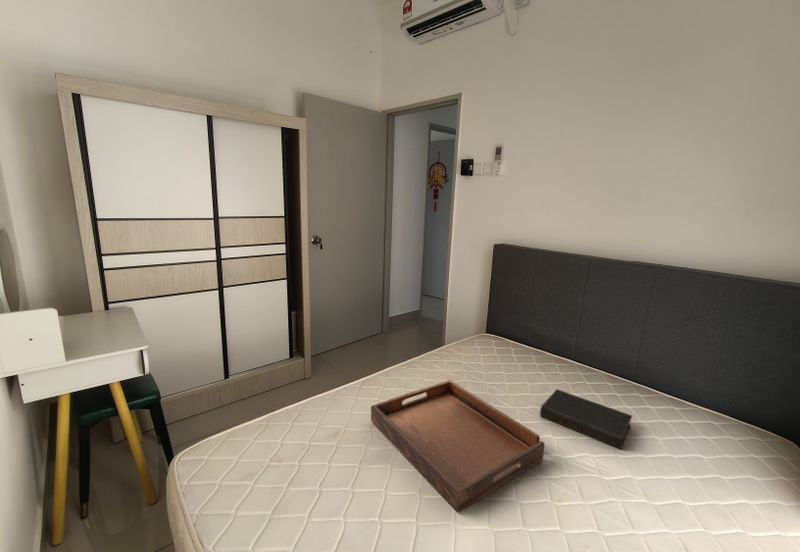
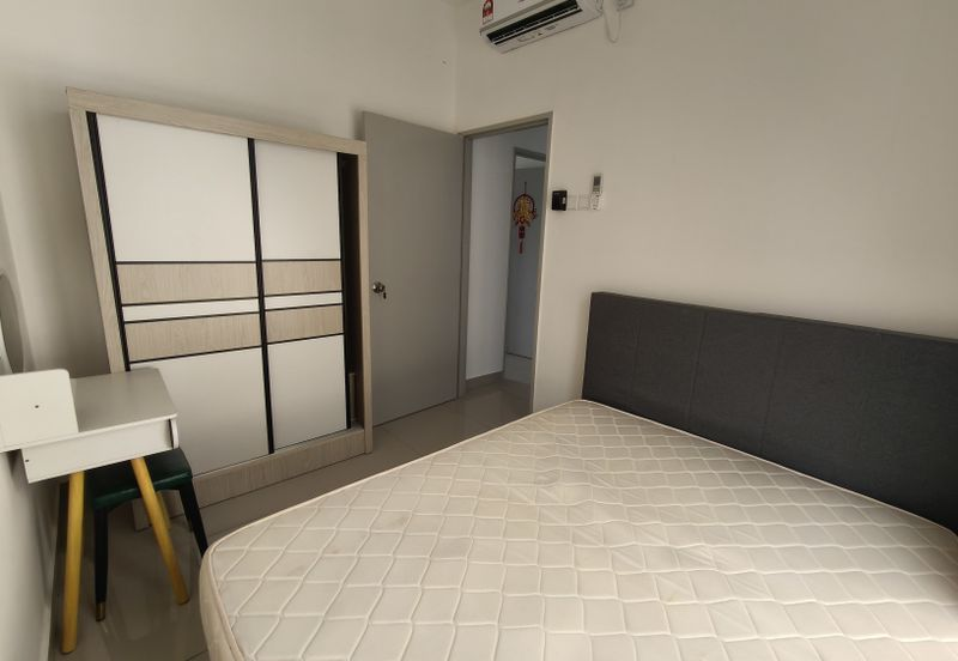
- serving tray (452, 430)
- book (585, 415)
